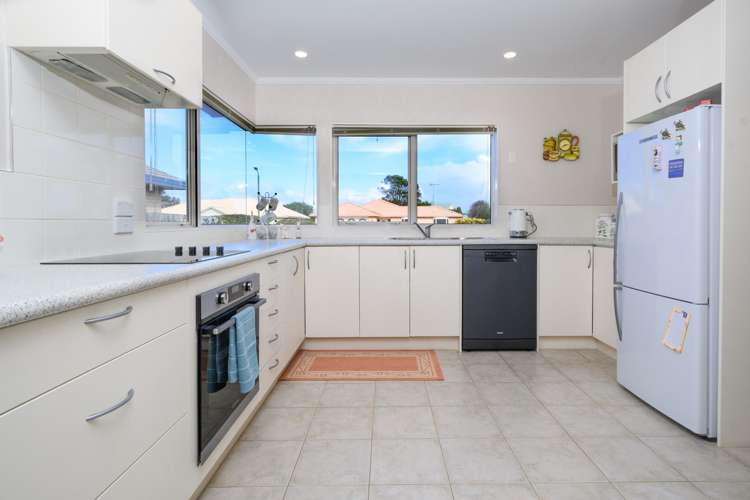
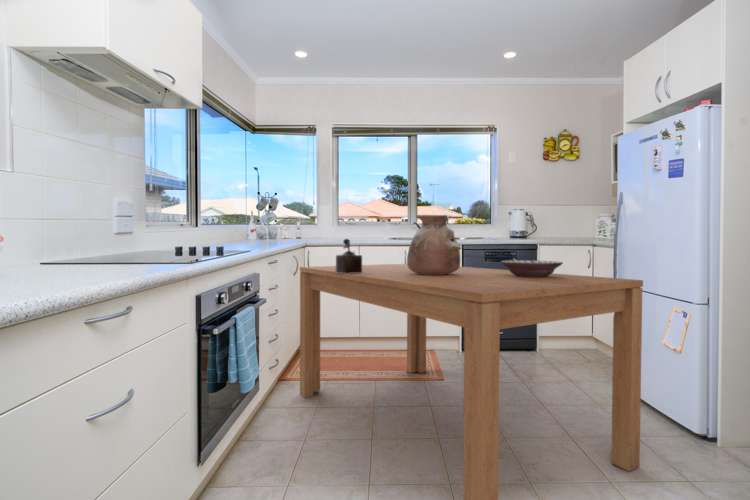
+ vase (433, 244)
+ dining table (425, 348)
+ decorative bowl (531, 268)
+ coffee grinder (347, 255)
